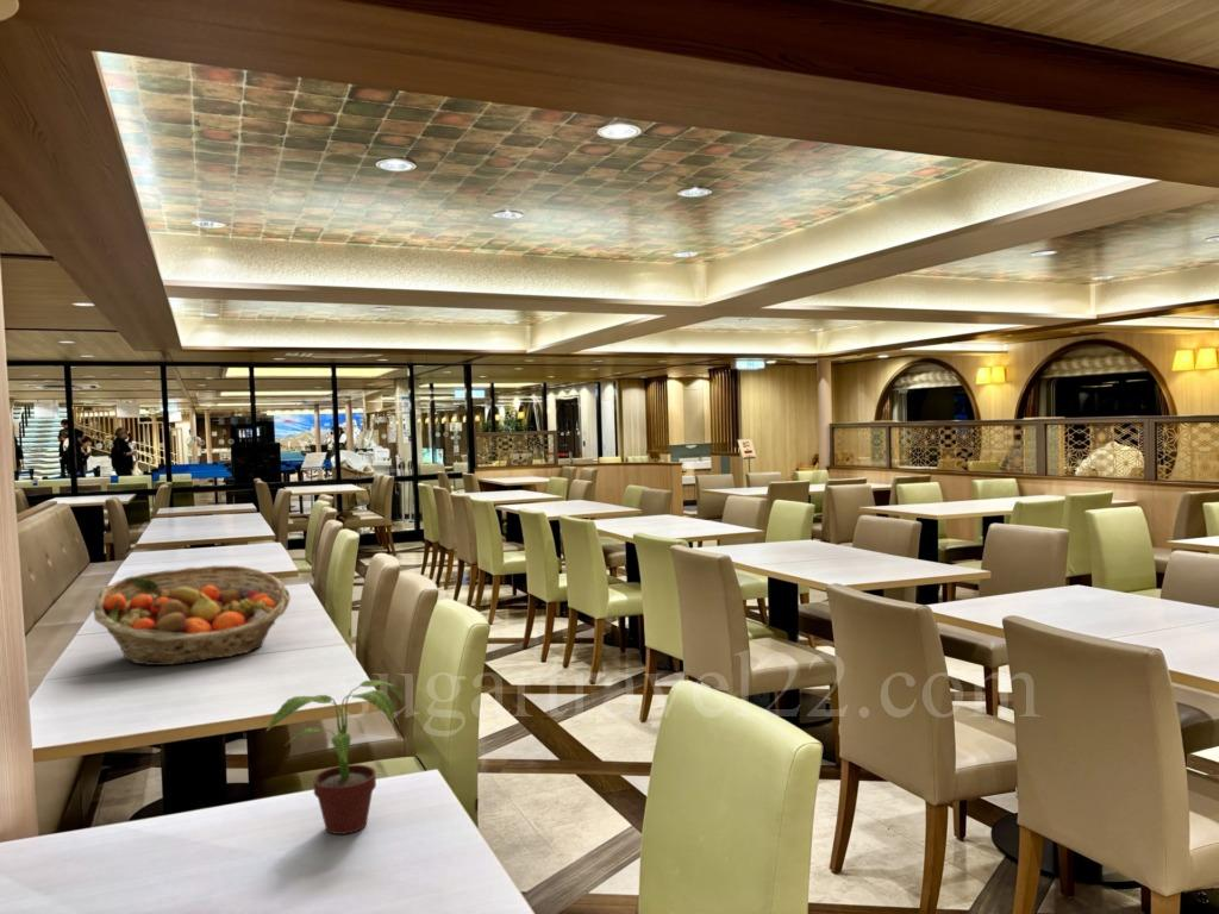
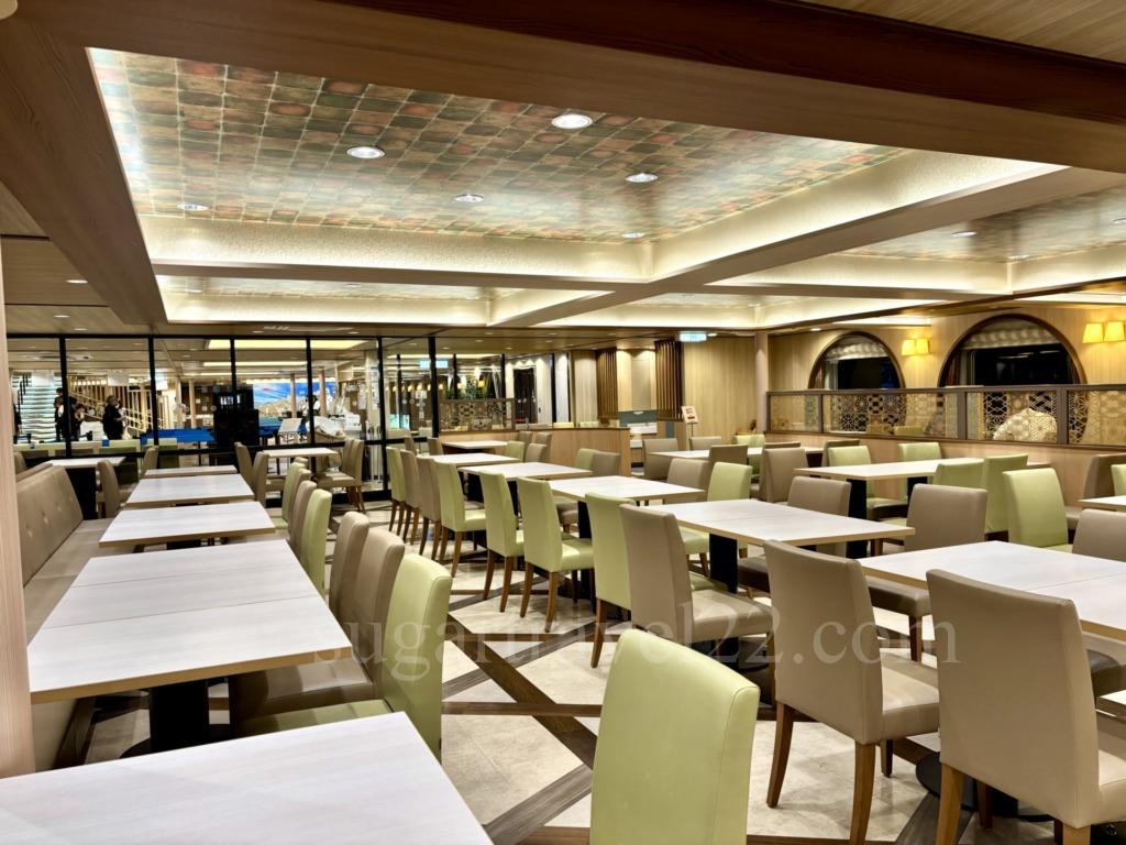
- potted plant (340, 757)
- fruit basket (195, 612)
